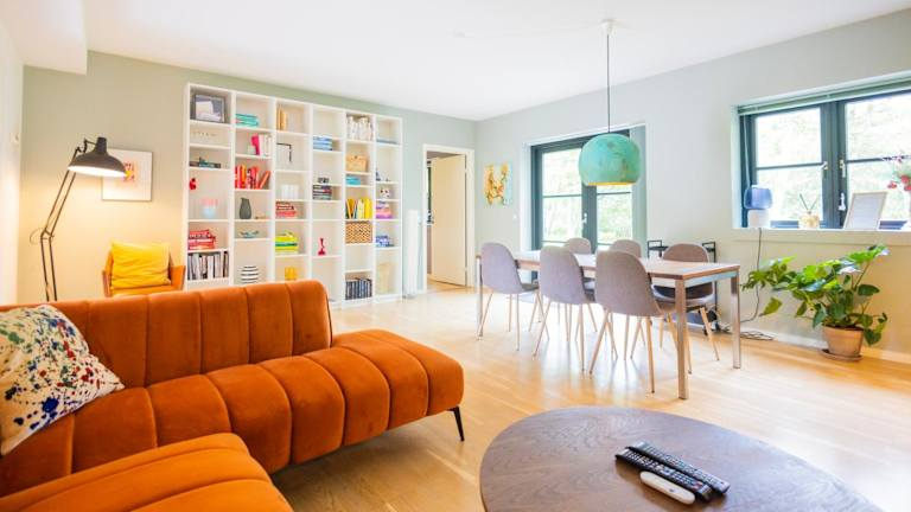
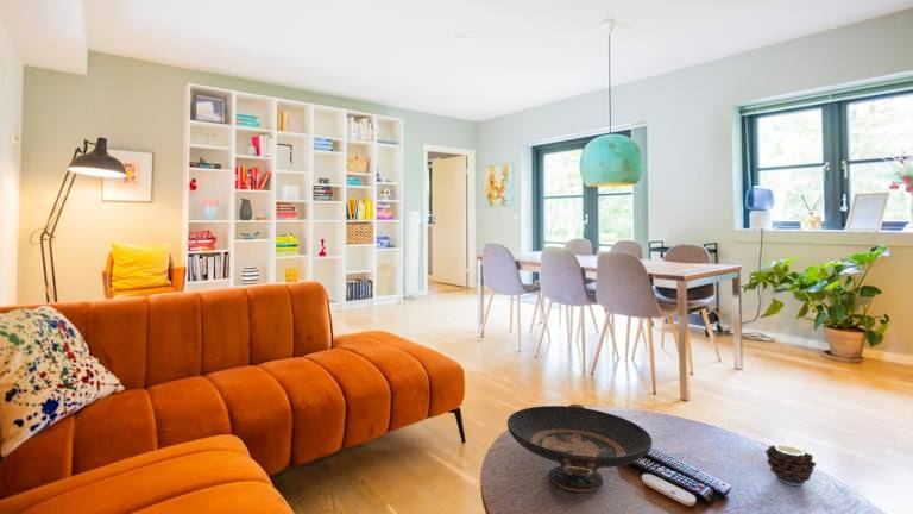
+ decorative bowl (577, 452)
+ candle (789, 462)
